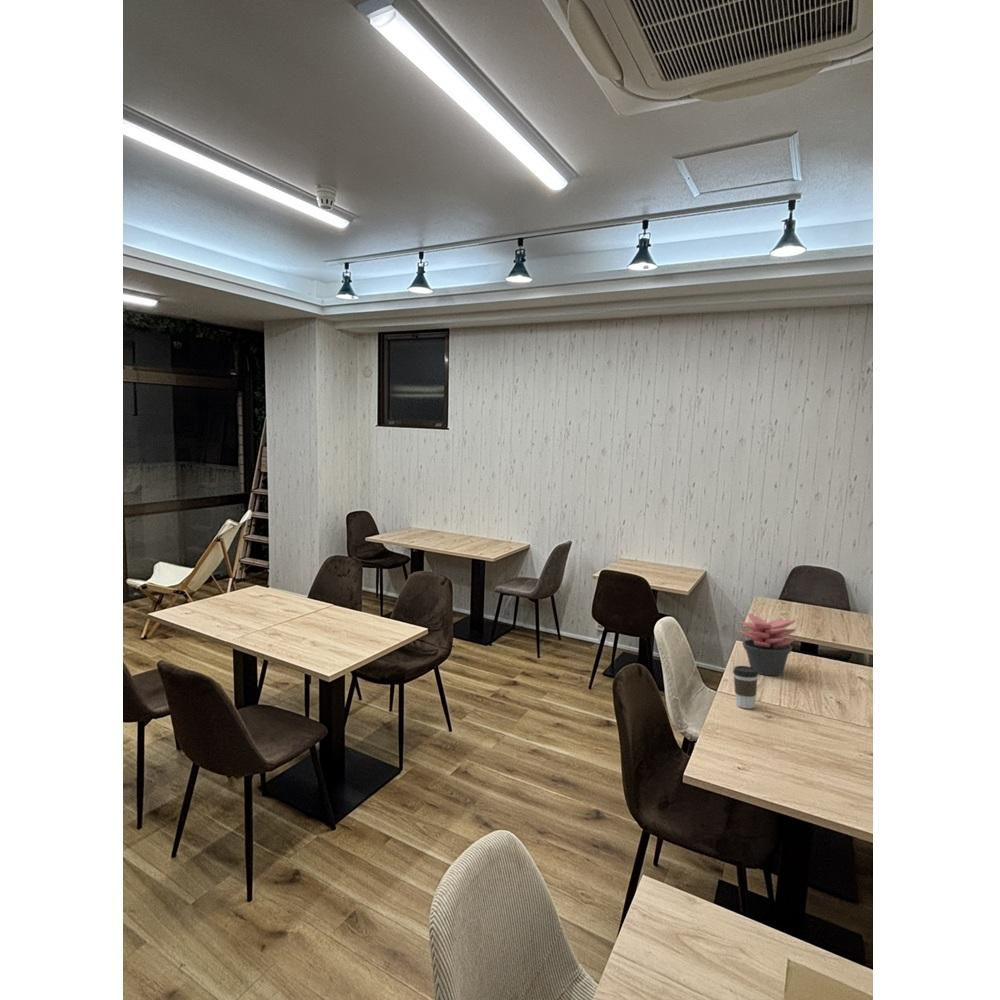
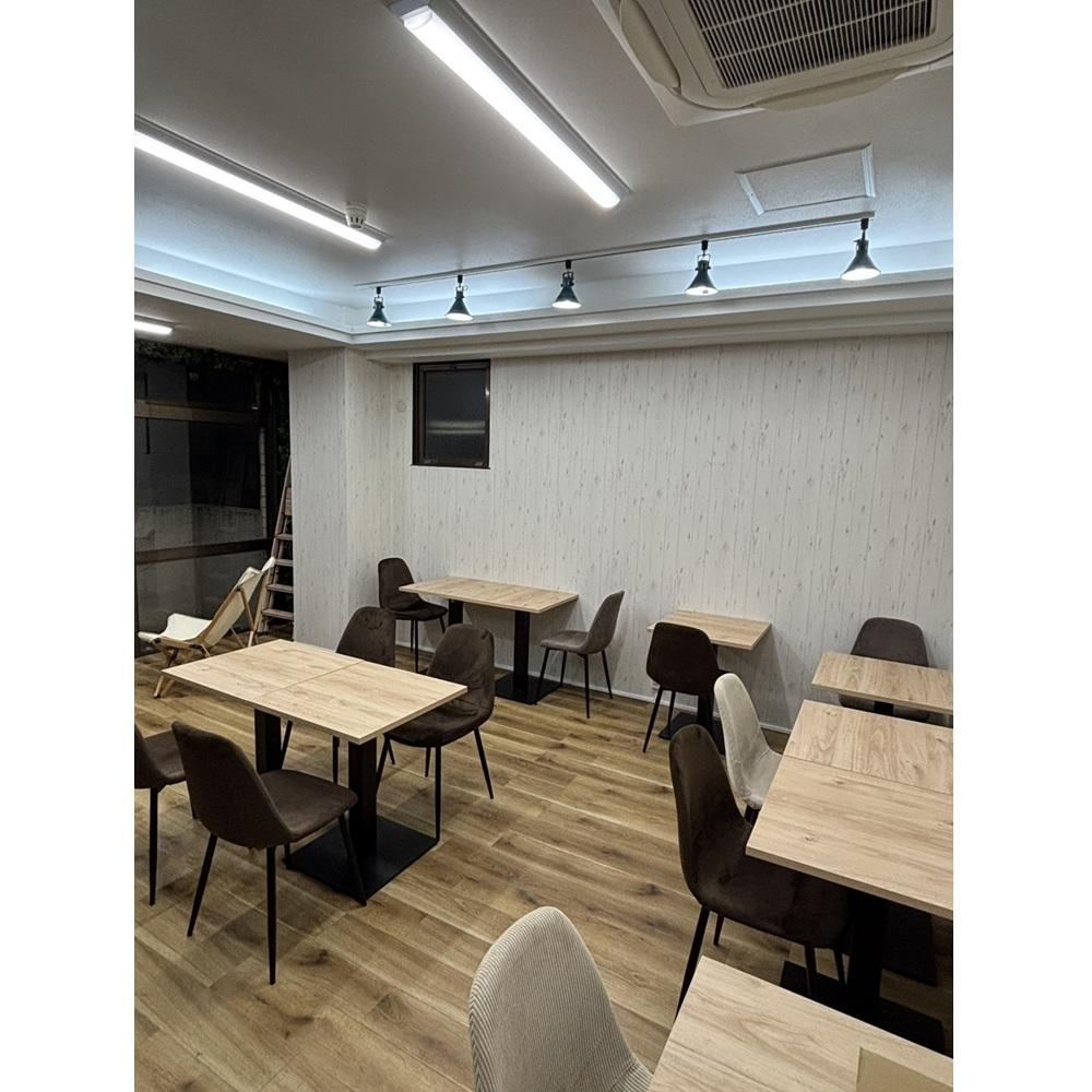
- succulent plant (766, 644)
- coffee cup (745, 687)
